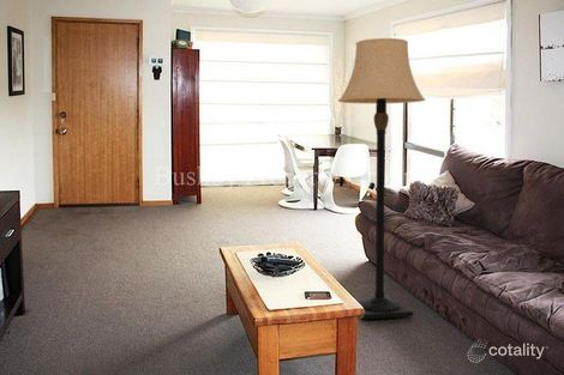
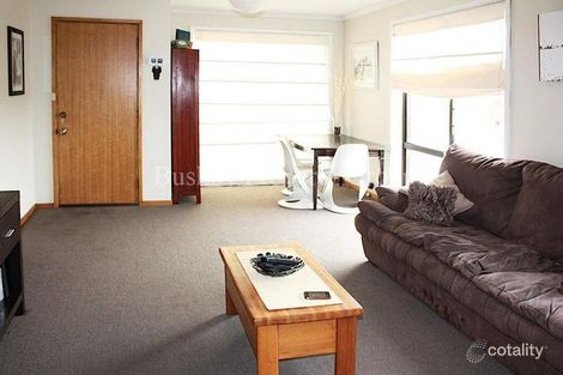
- lamp (380, 179)
